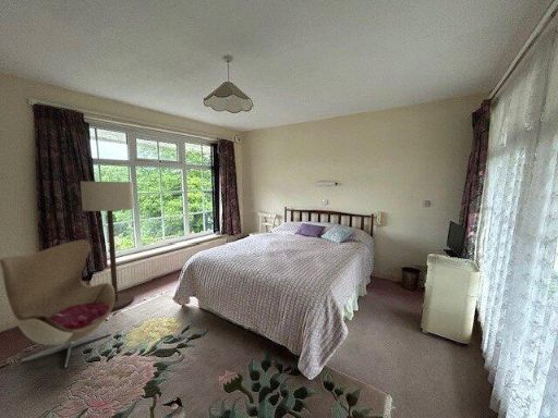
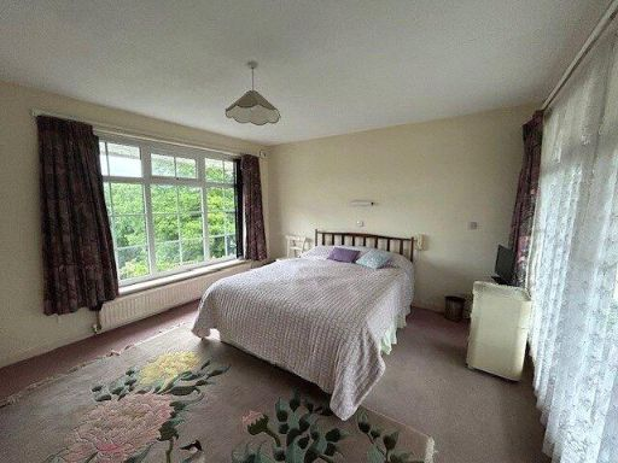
- armchair (62, 298)
- floor lamp (111, 244)
